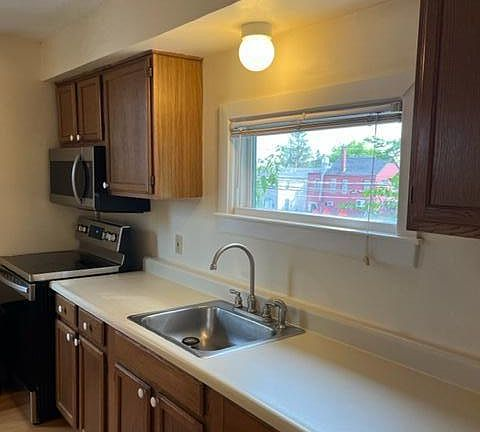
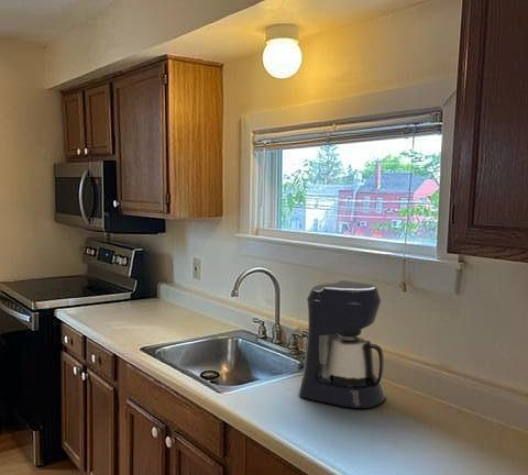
+ coffee maker (342, 339)
